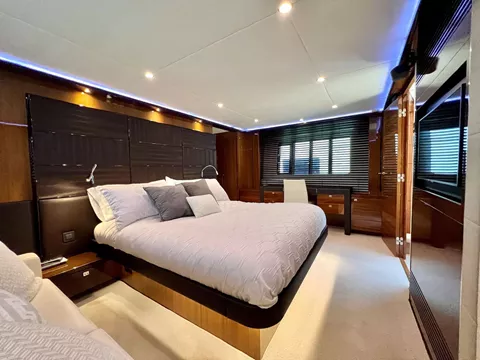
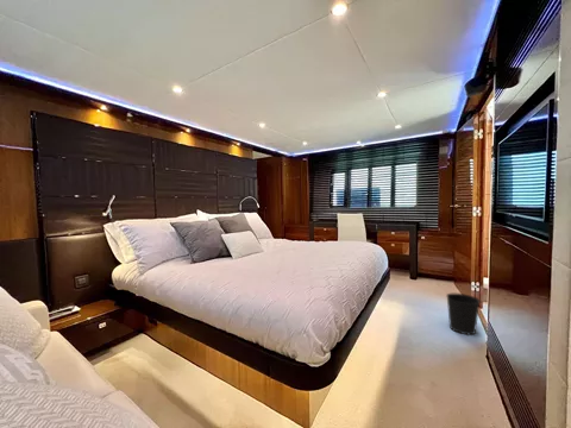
+ wastebasket (462, 313)
